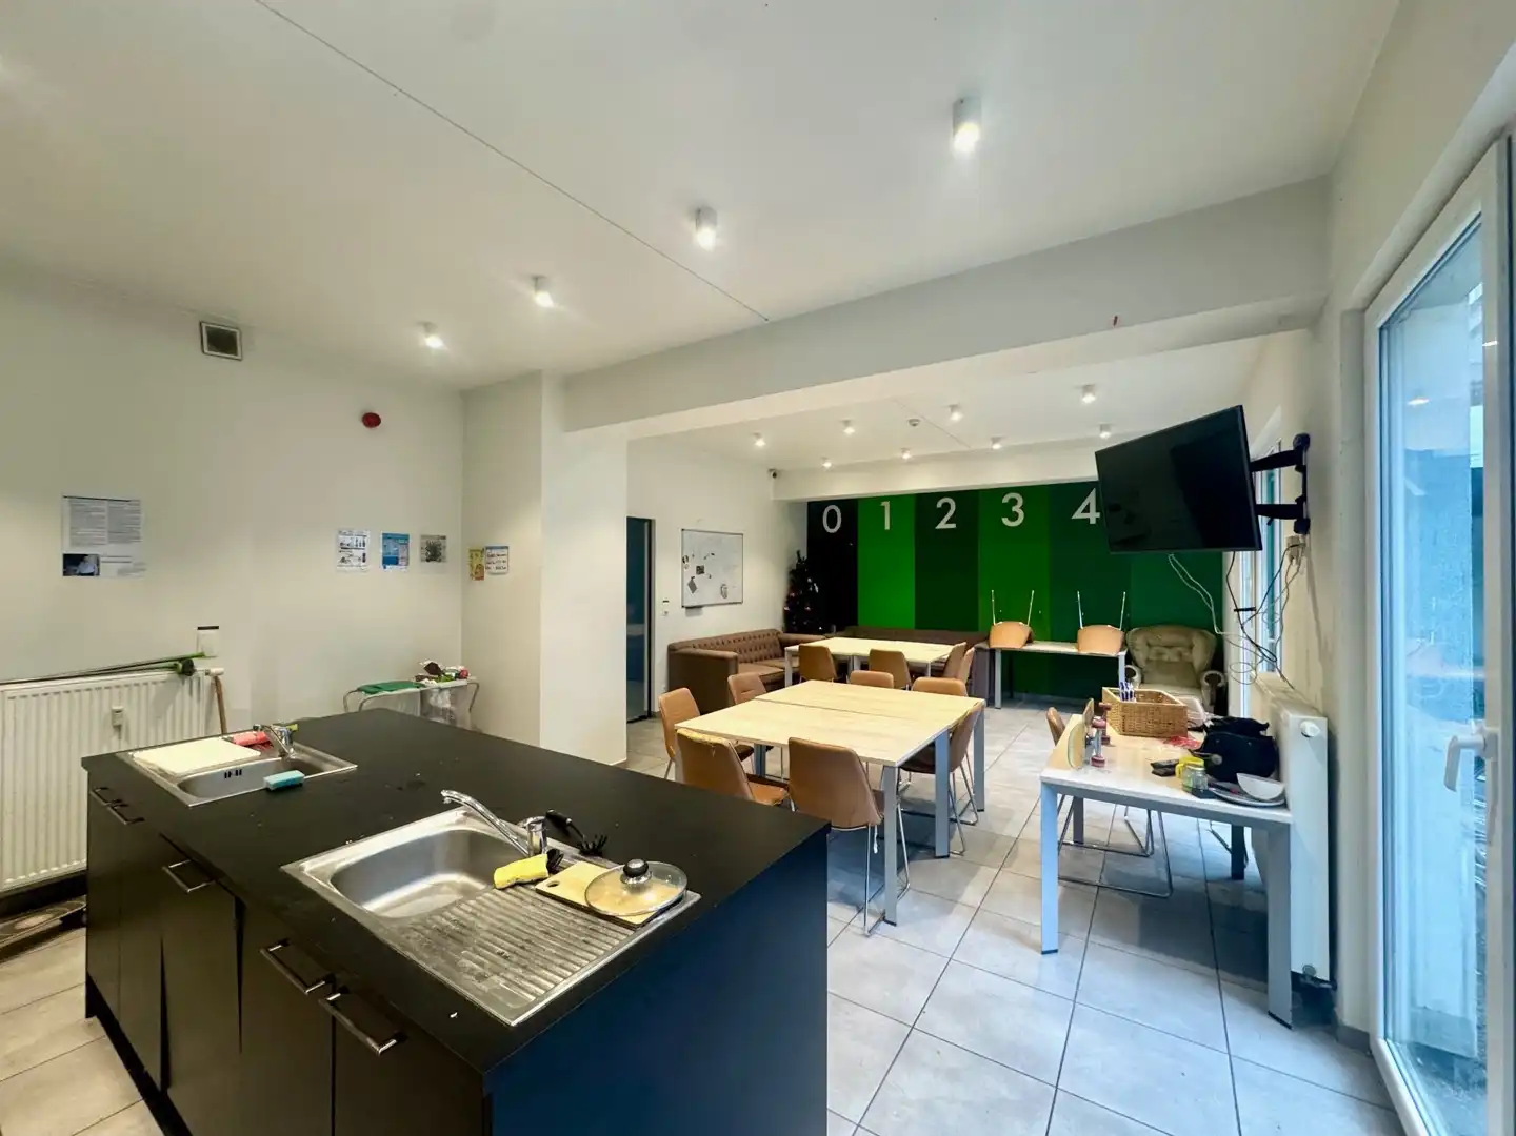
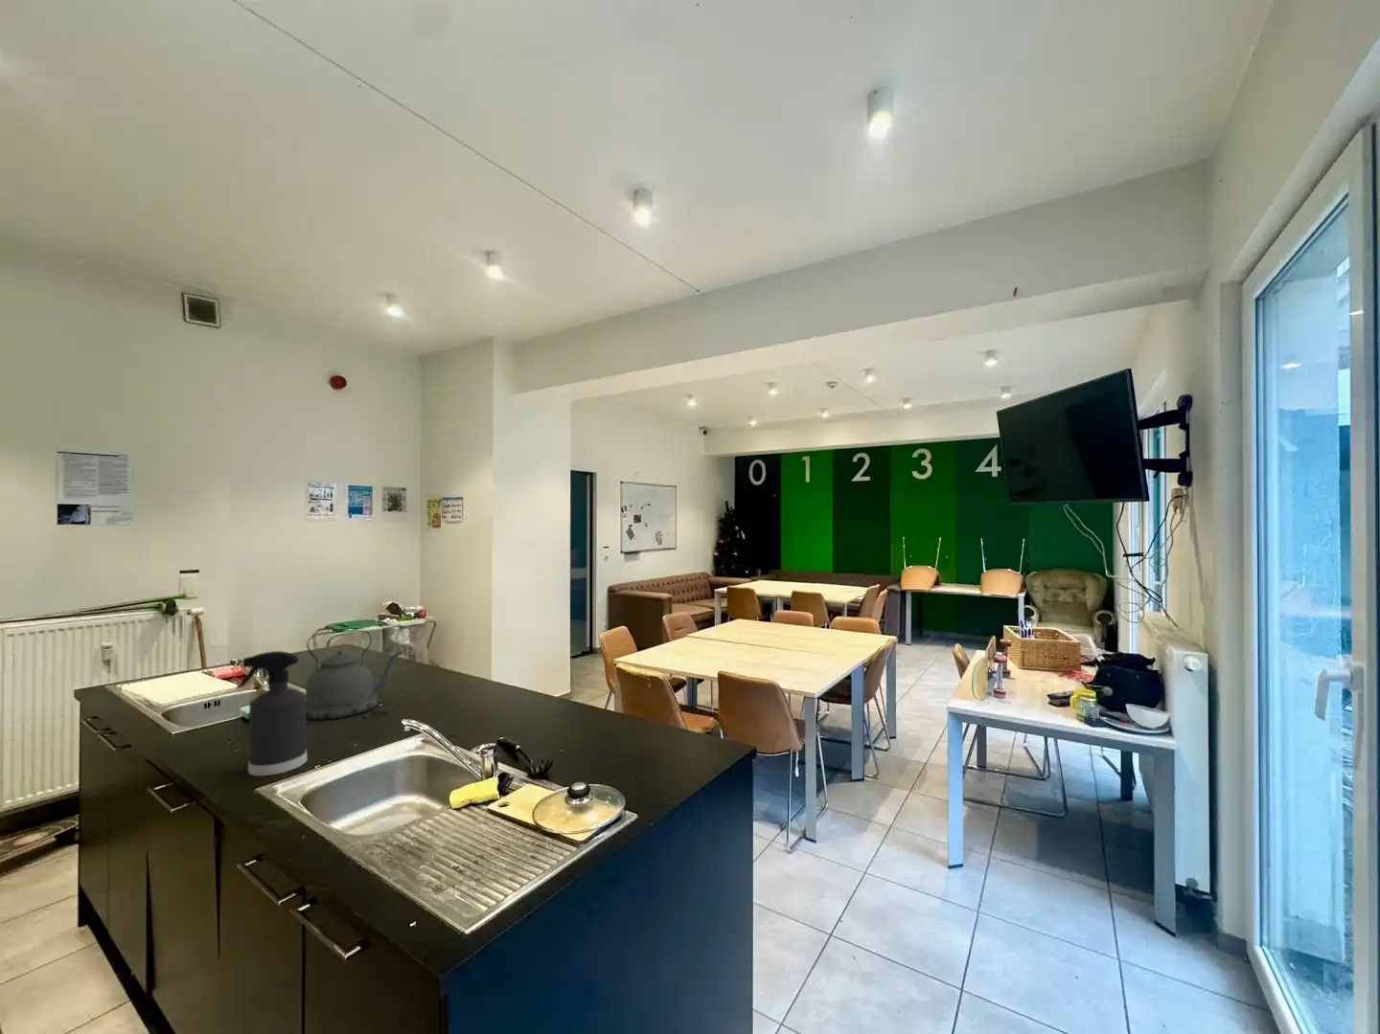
+ spray bottle (273, 708)
+ kettle (346, 668)
